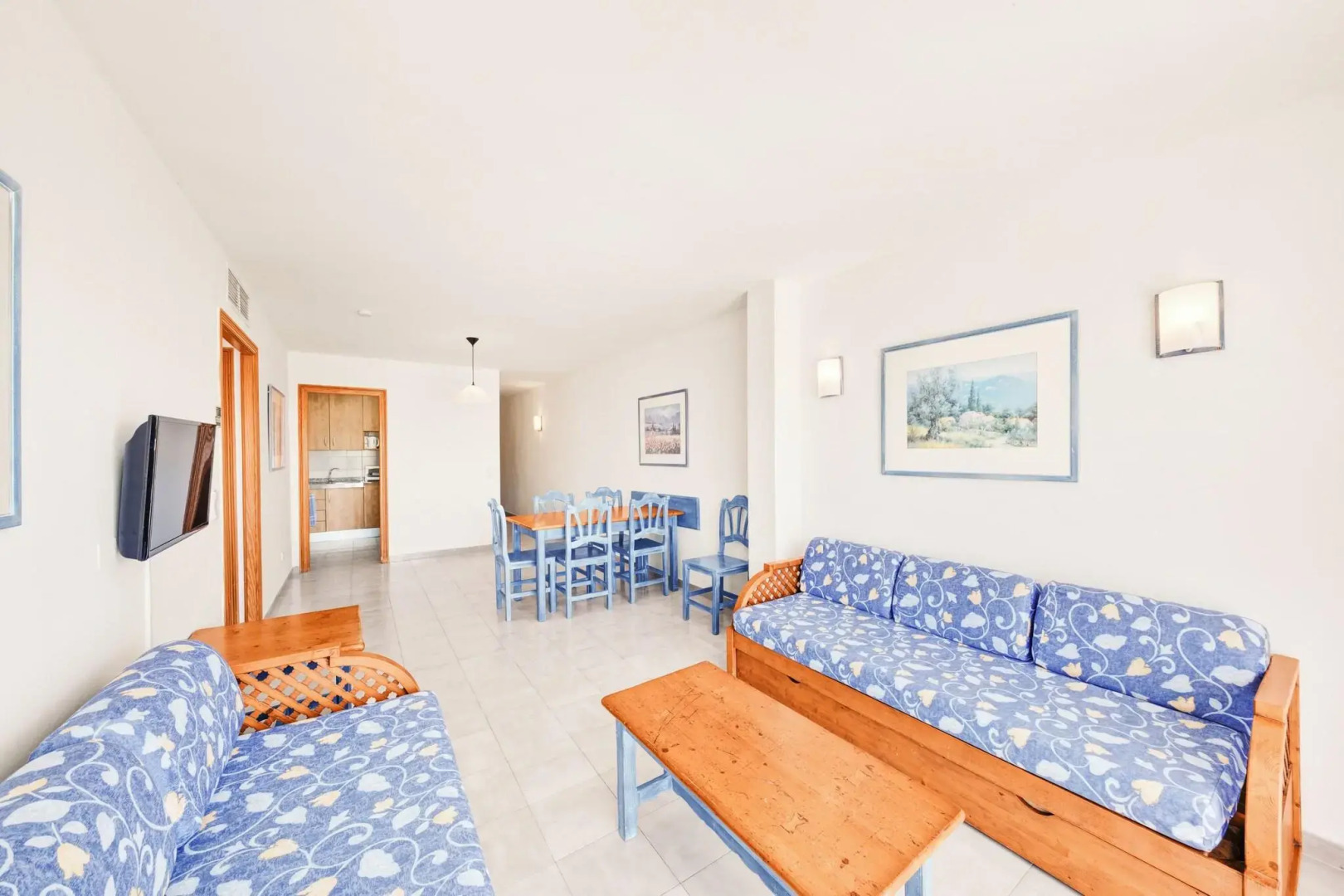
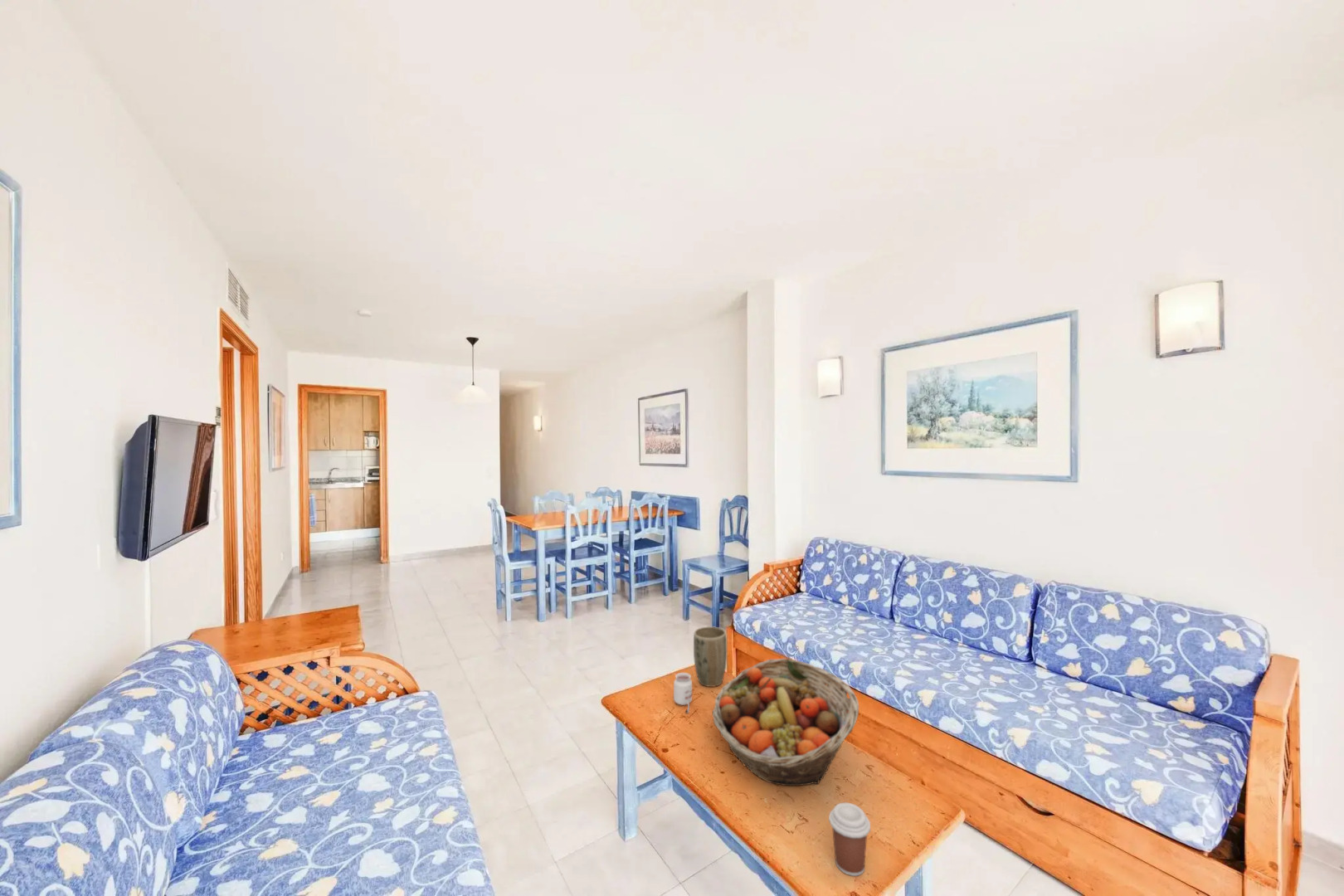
+ coffee cup (850, 838)
+ plant pot (710, 656)
+ fruit basket (782, 716)
+ candle (686, 692)
